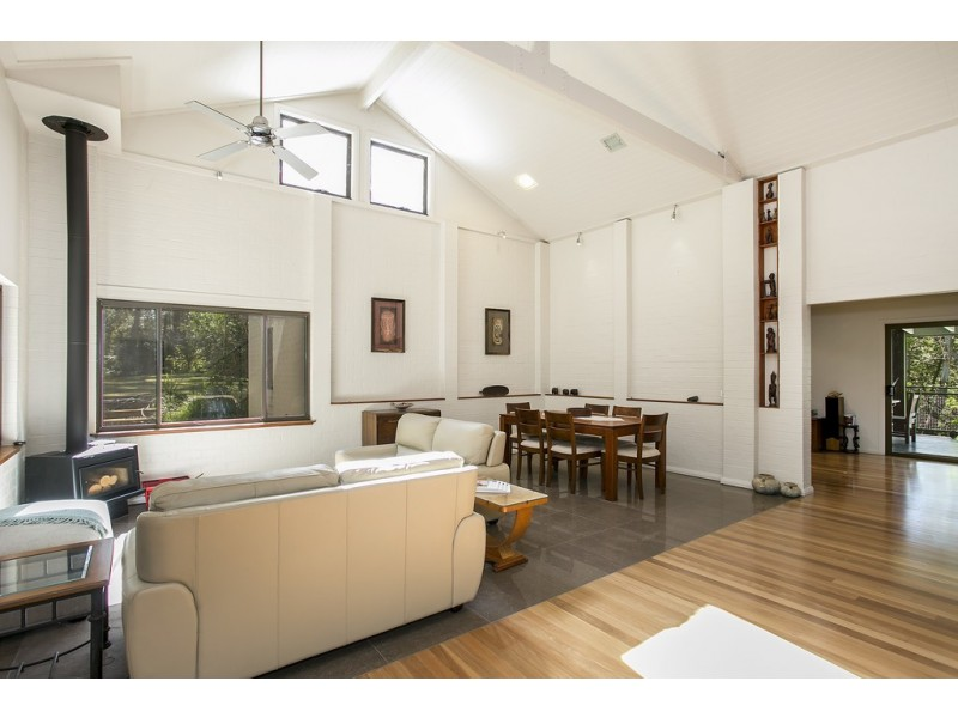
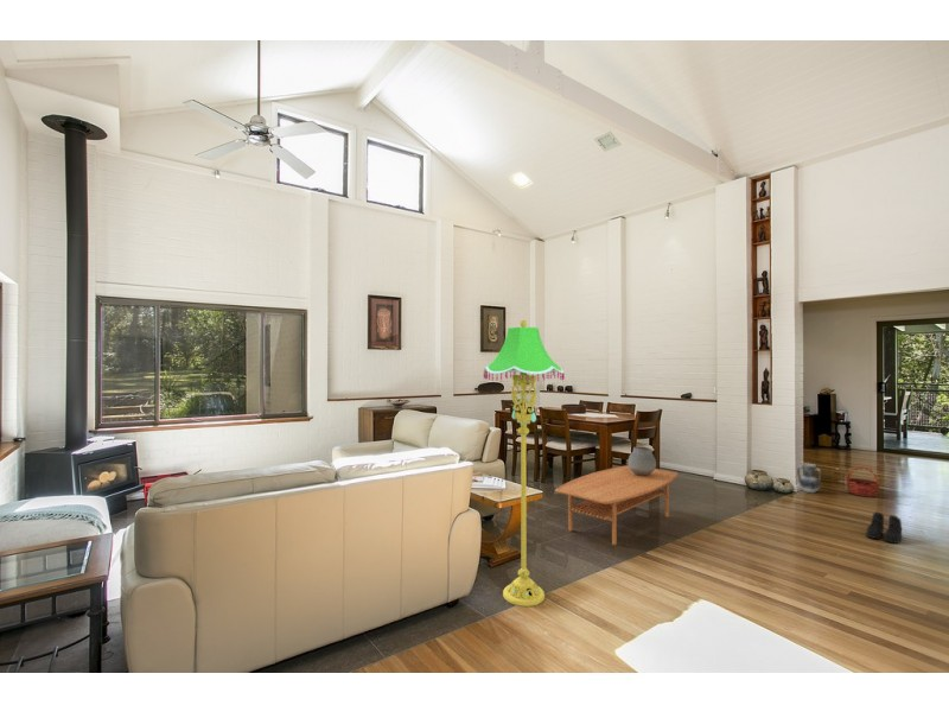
+ basket (862, 479)
+ coffee table (620, 502)
+ boots (883, 526)
+ ceramic pot (642, 460)
+ ceramic jug (809, 477)
+ floor lamp (523, 457)
